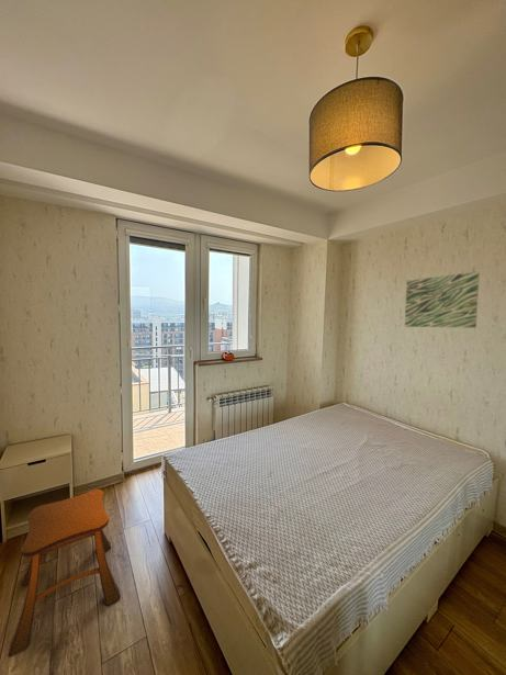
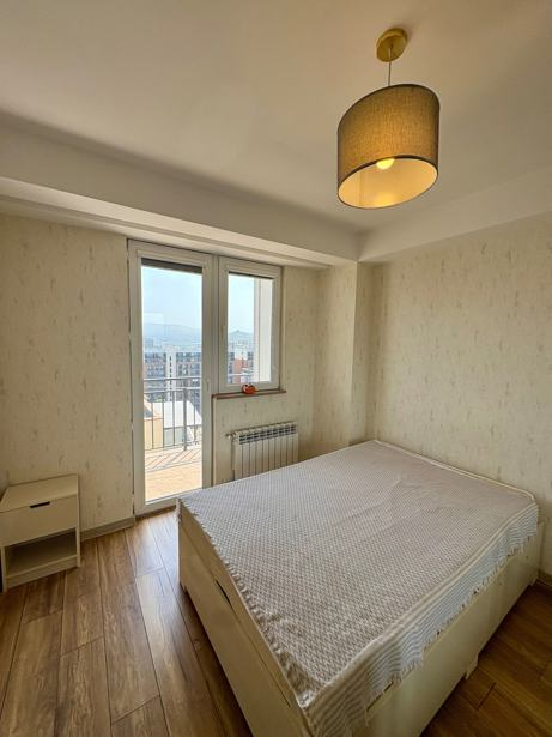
- wall art (438, 302)
- stool (66, 544)
